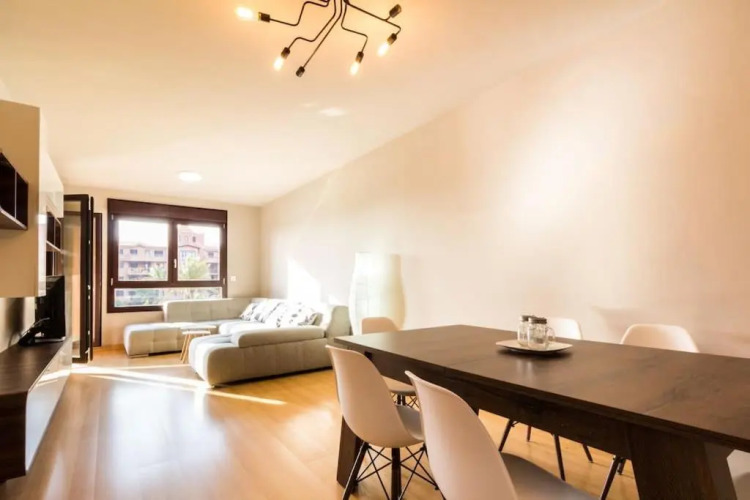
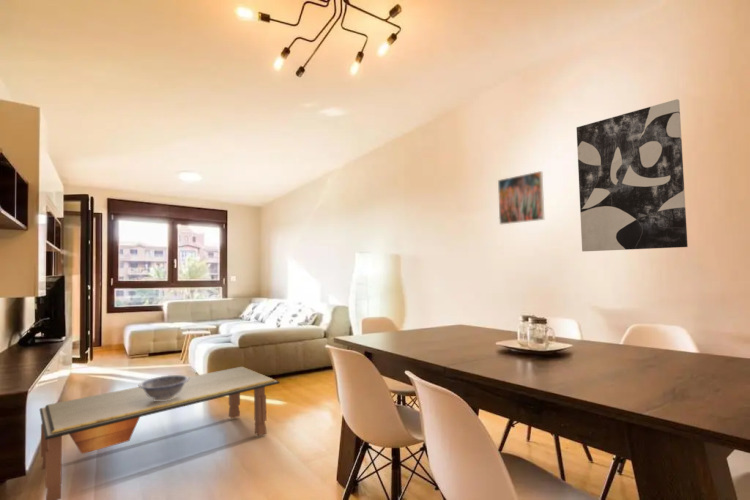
+ wall art (627, 181)
+ decorative bowl (164, 389)
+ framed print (520, 199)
+ coffee table (166, 410)
